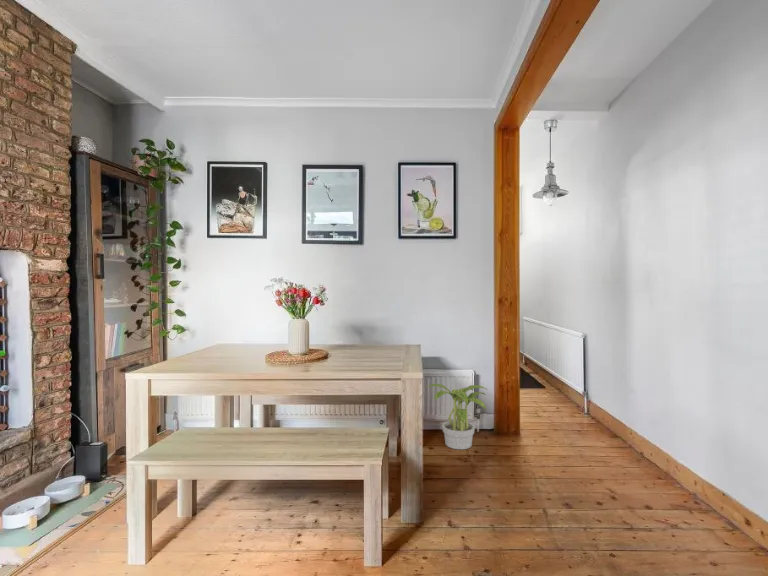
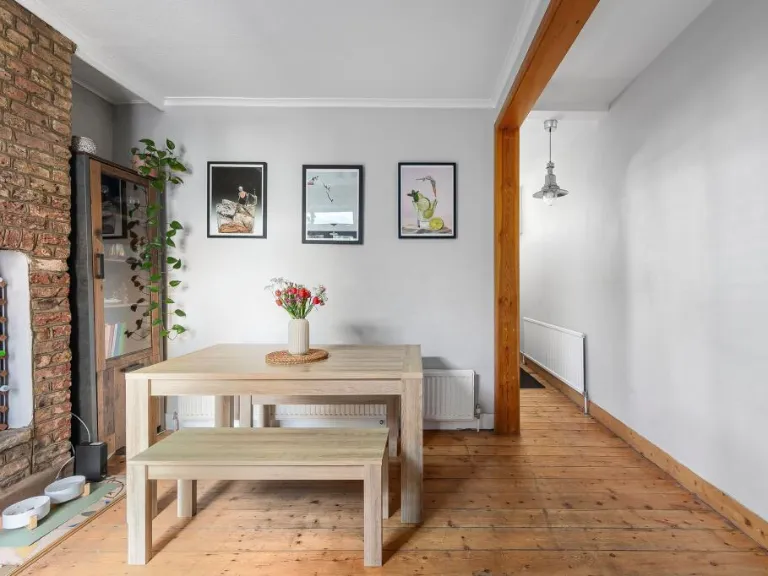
- potted plant (458, 414)
